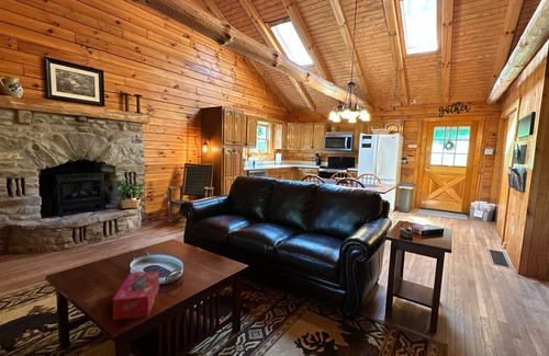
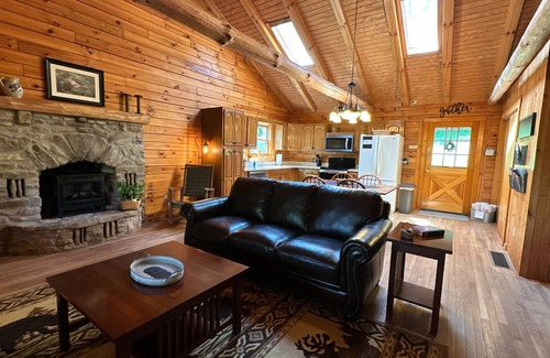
- tissue box (138, 292)
